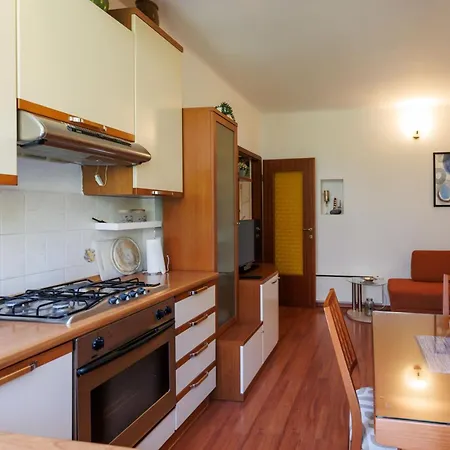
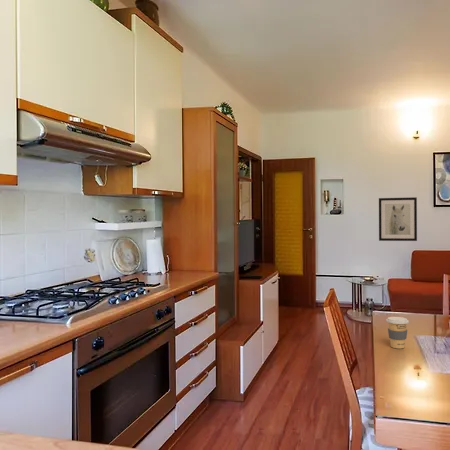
+ coffee cup (397, 332)
+ wall art (397, 219)
